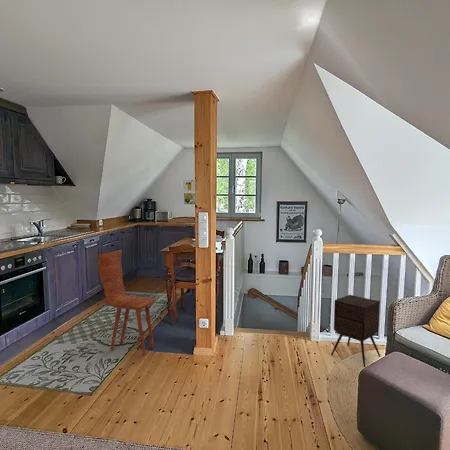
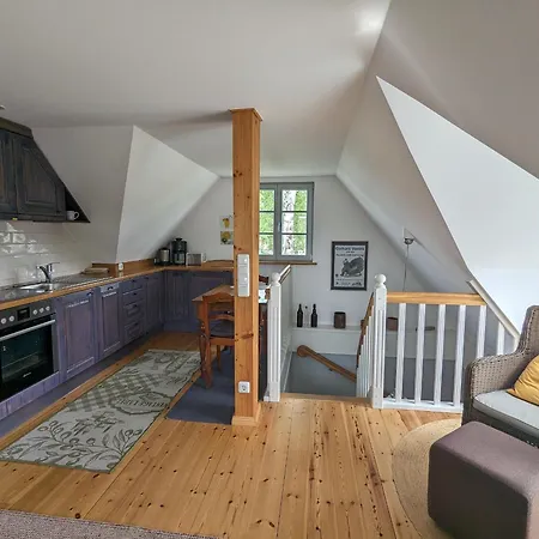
- dining chair (128, 301)
- side table (356, 328)
